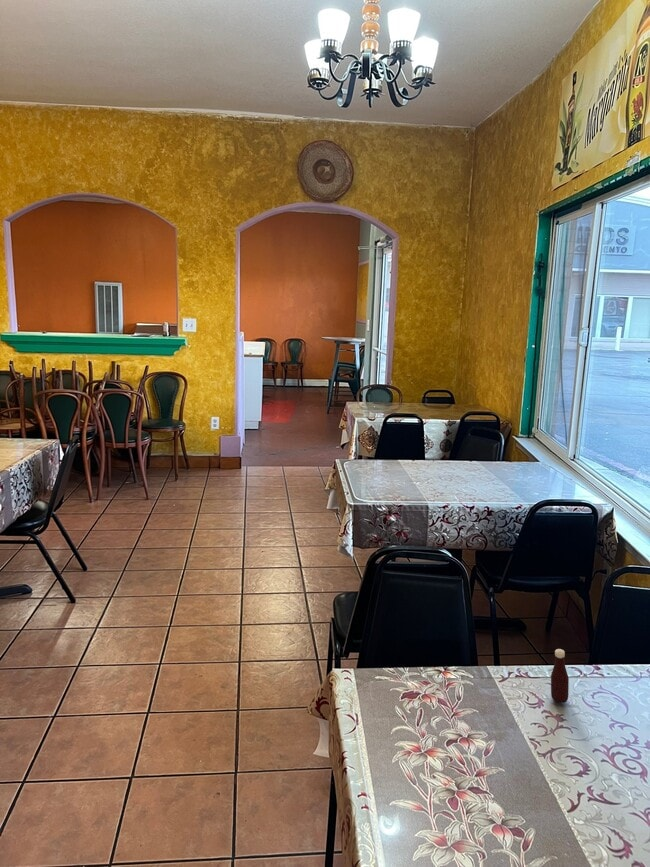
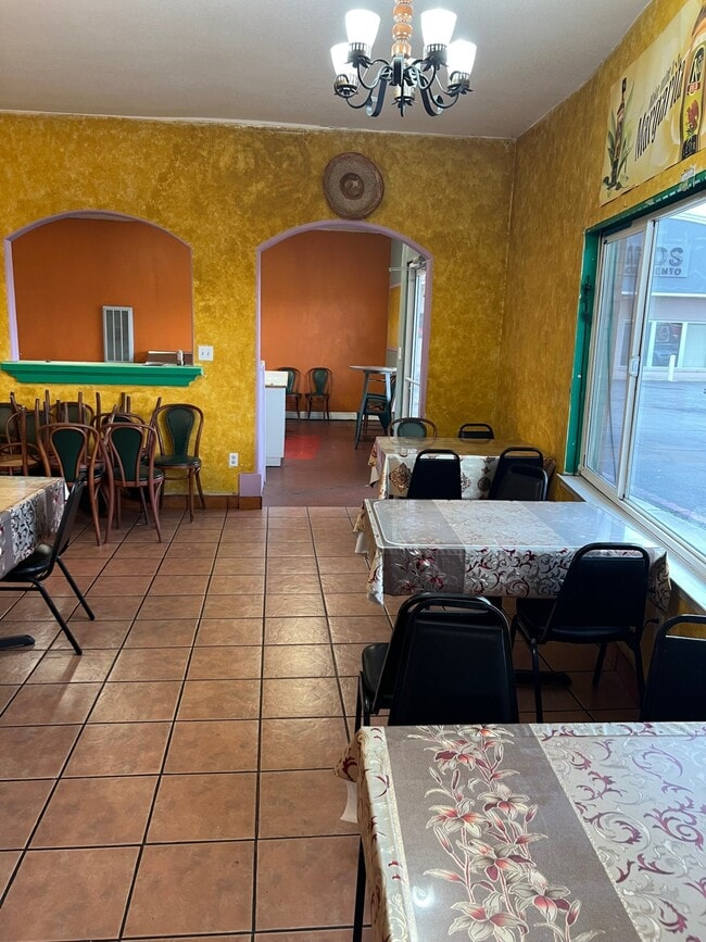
- tabasco sauce (560, 674)
